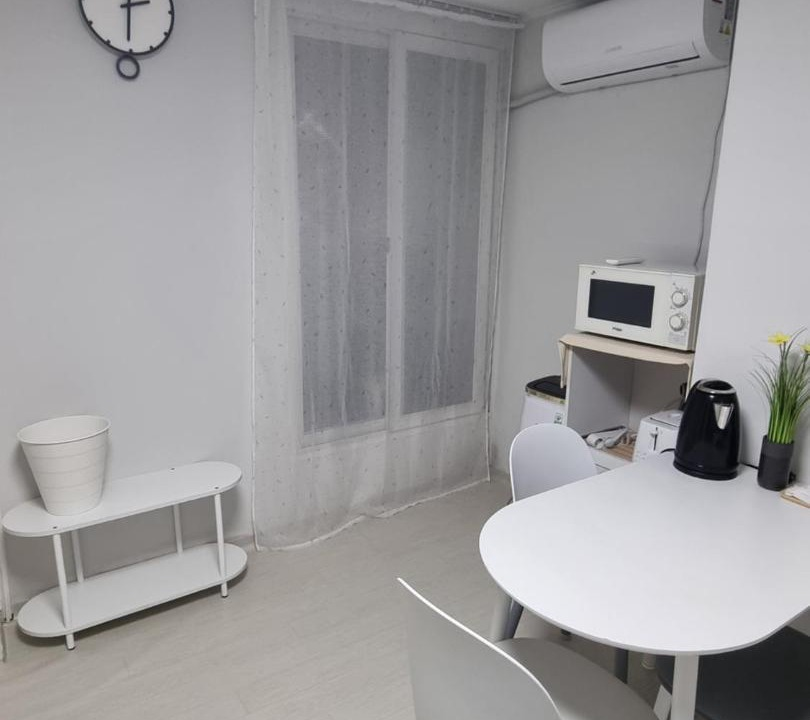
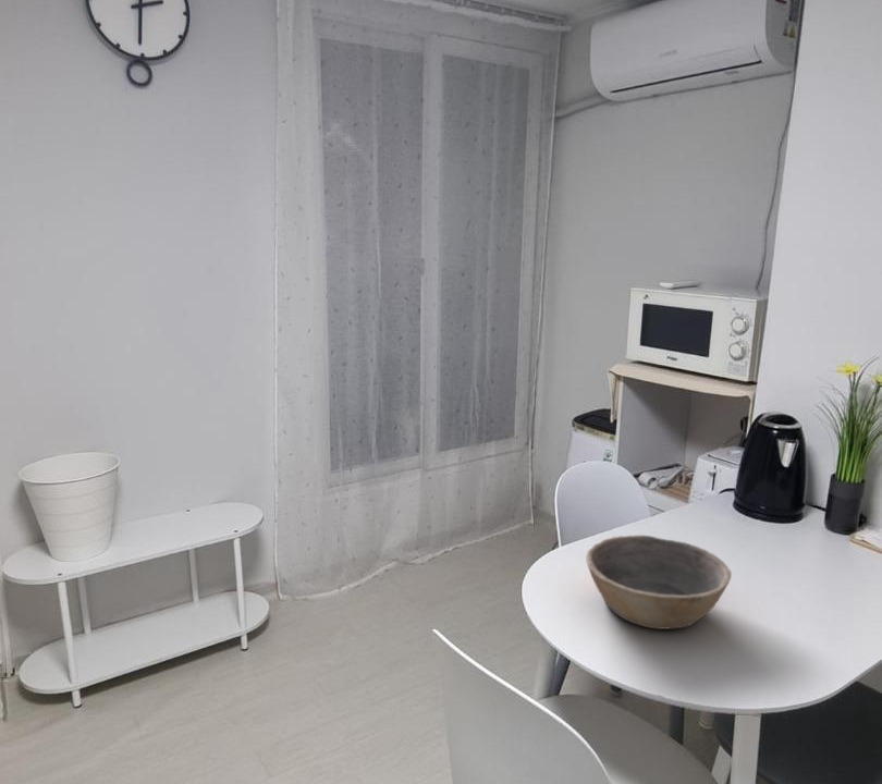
+ bowl (654, 584)
